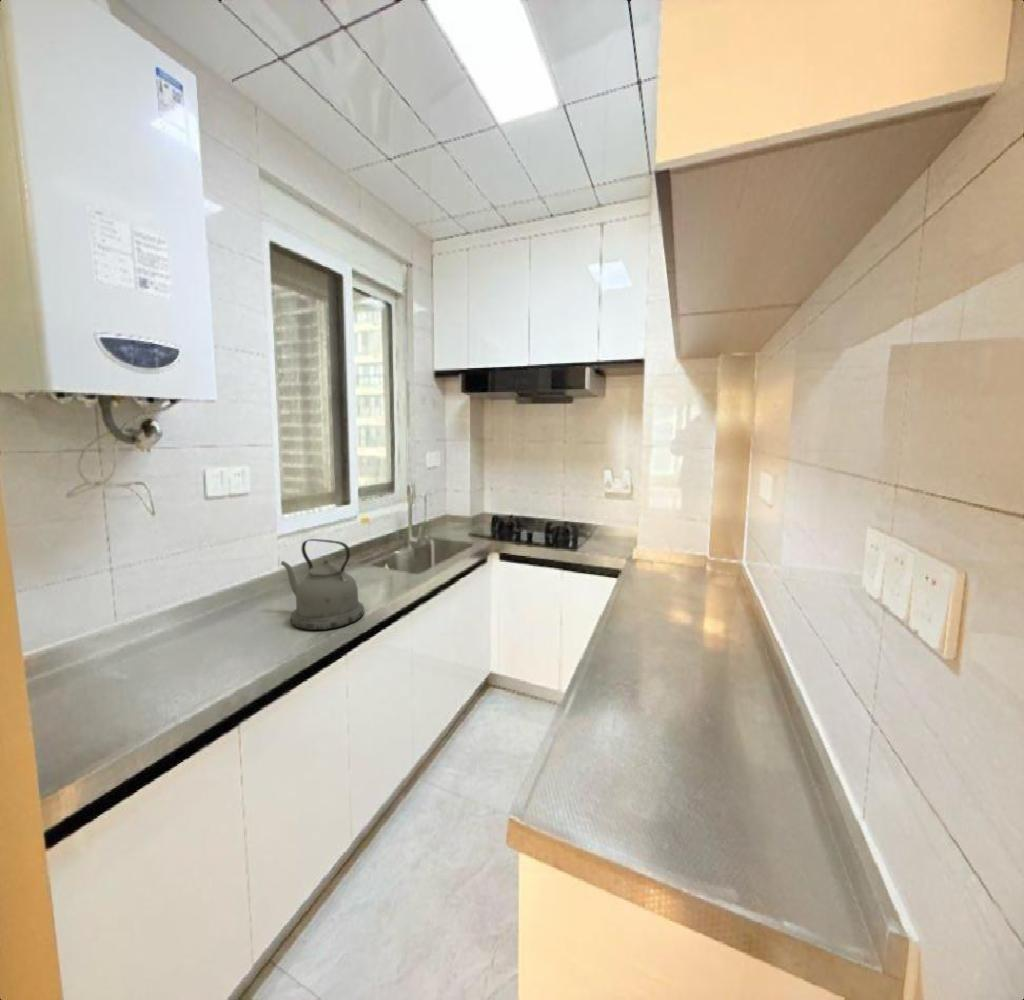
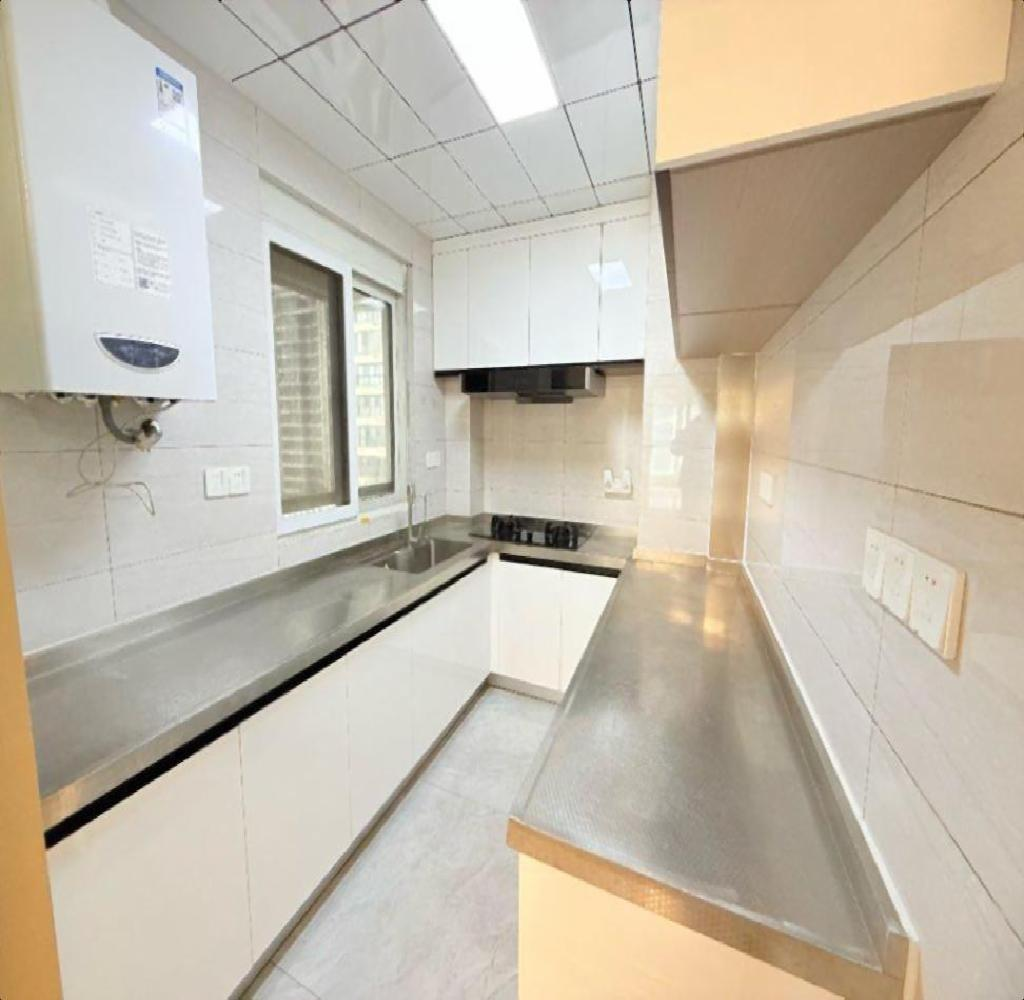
- kettle (321, 578)
